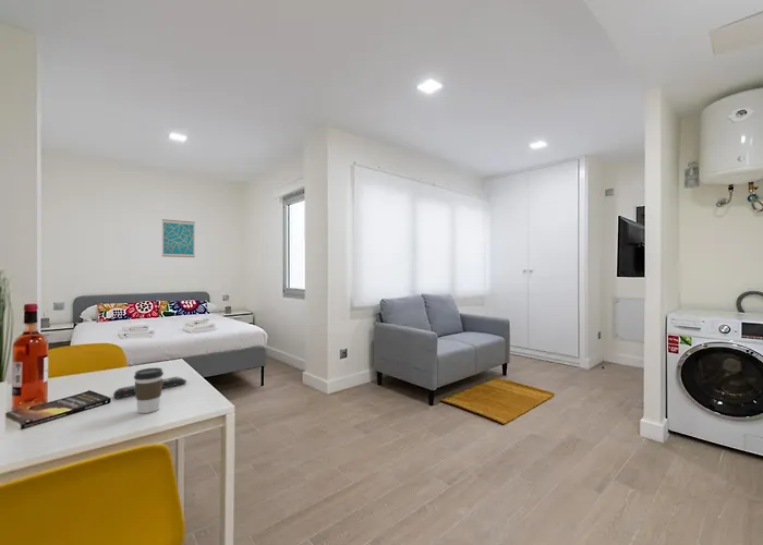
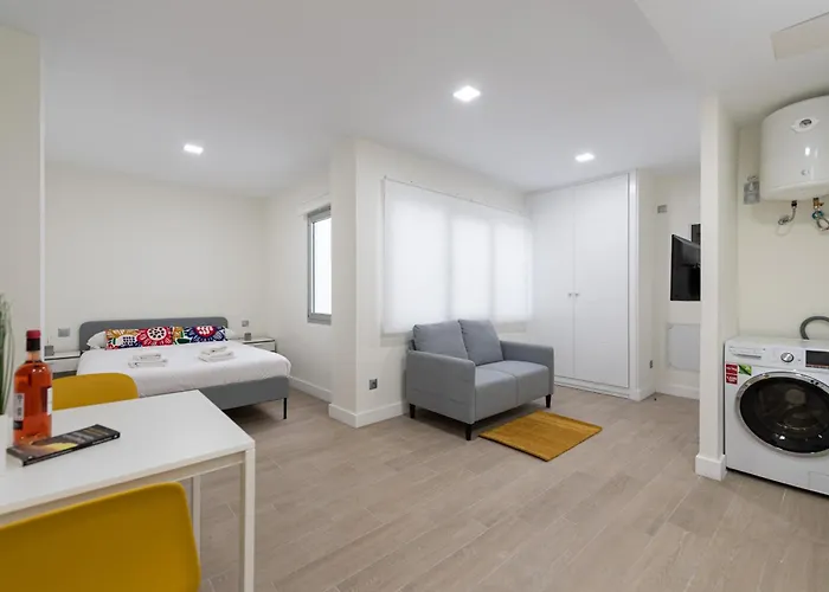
- wall art (179, 239)
- coffee cup (148, 389)
- remote control (161, 386)
